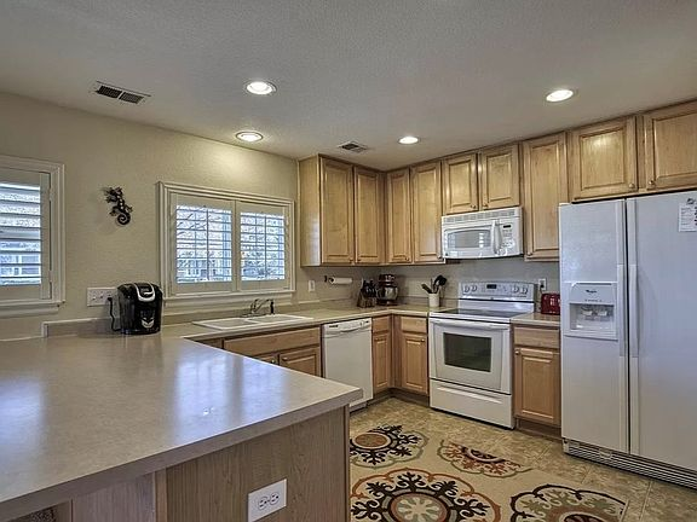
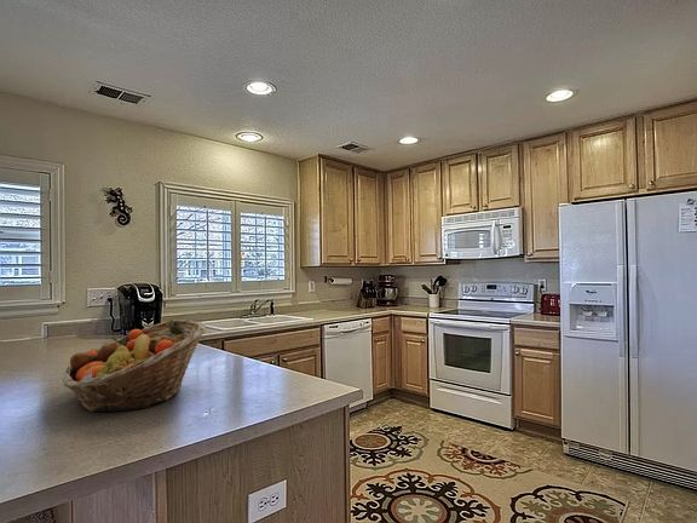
+ fruit basket (138, 360)
